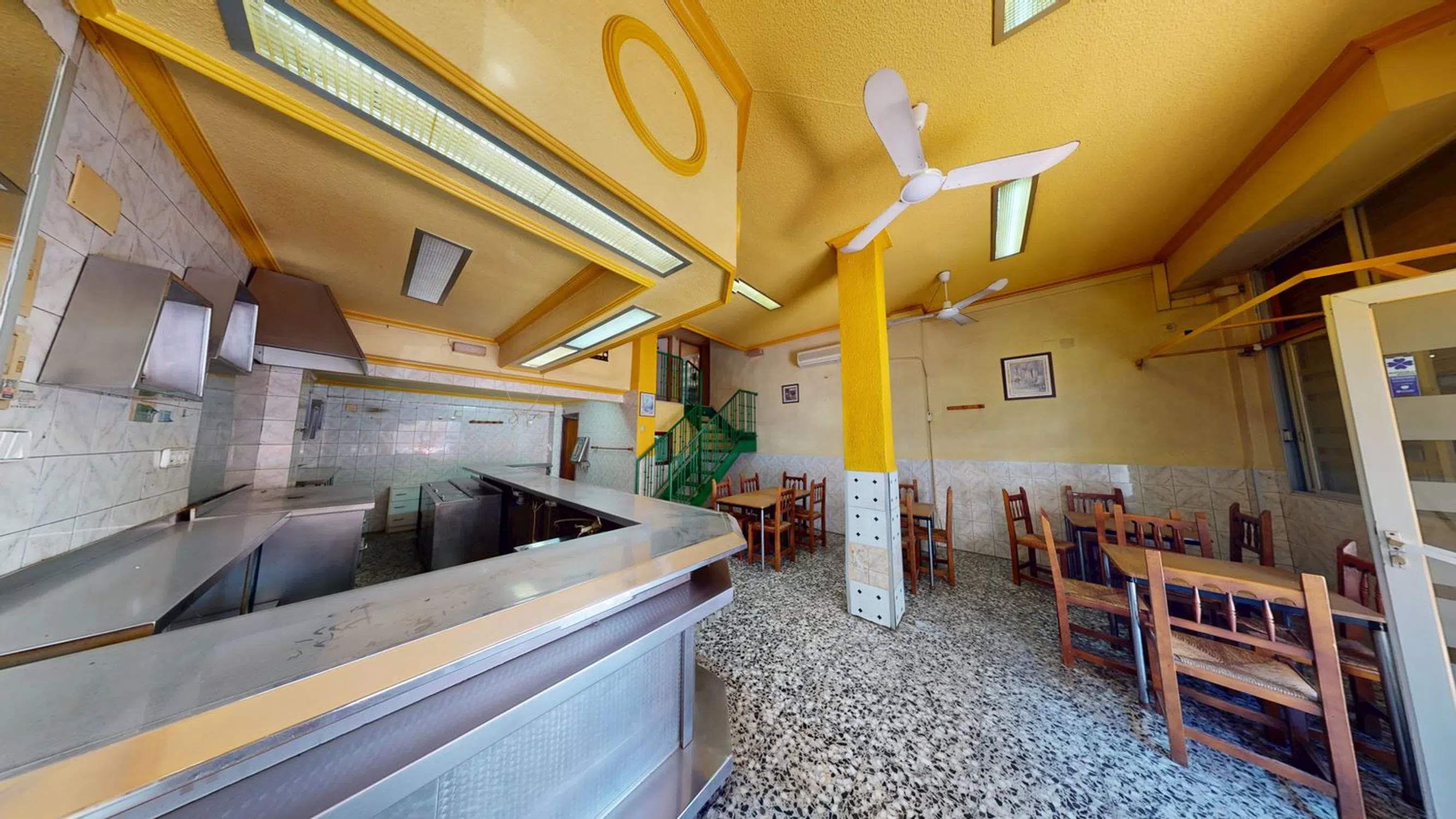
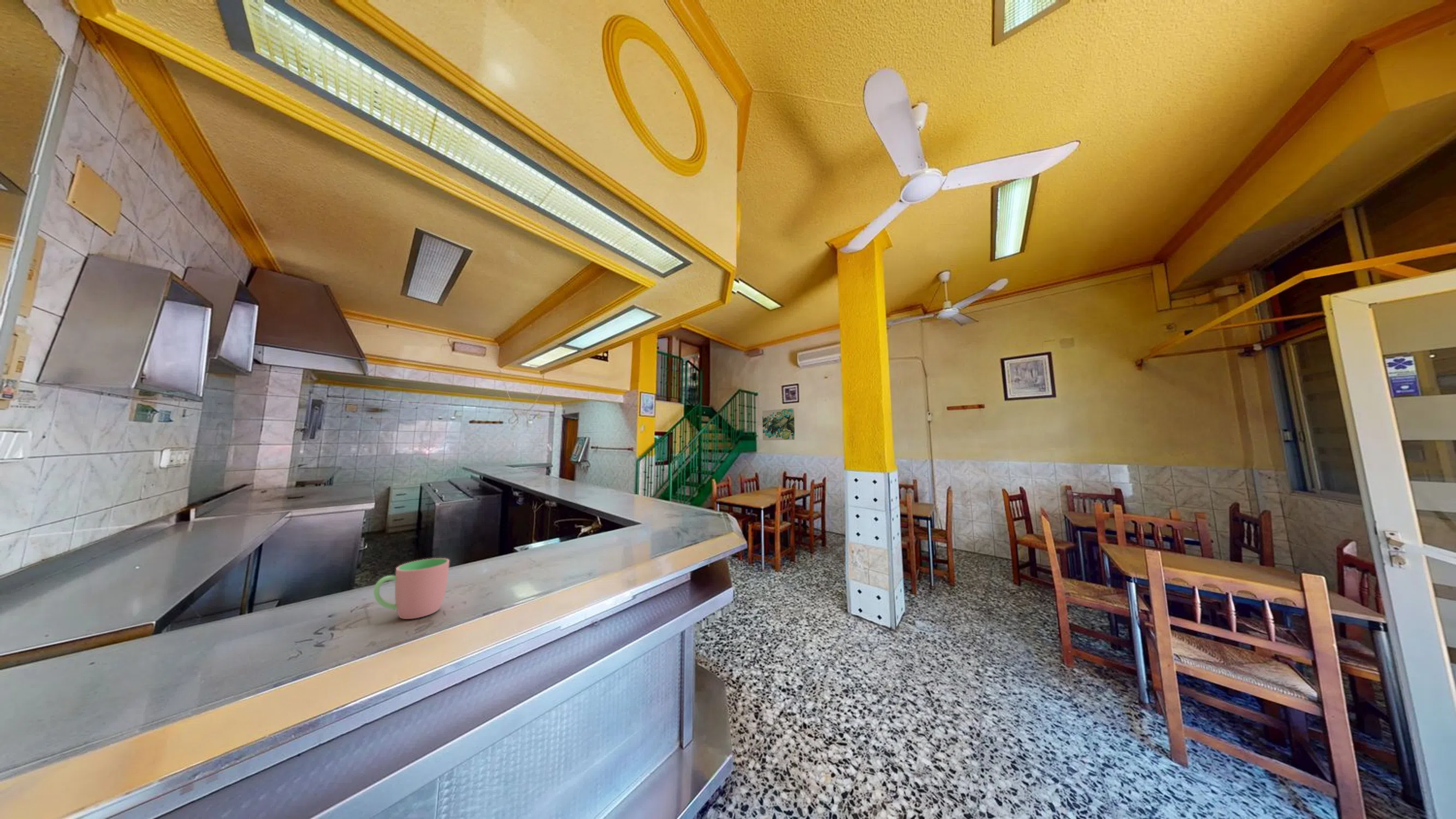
+ wall art (778, 425)
+ cup (412, 590)
